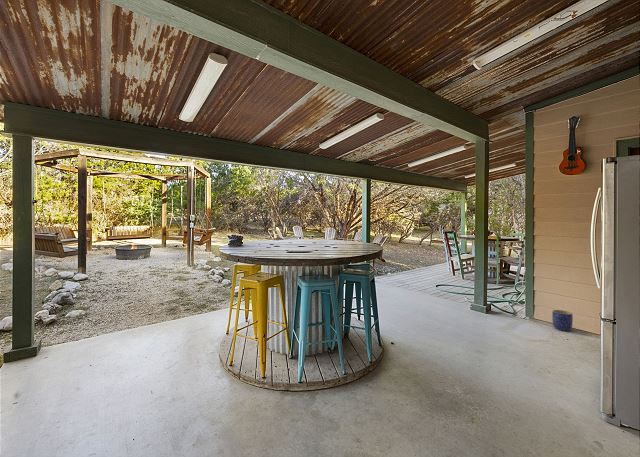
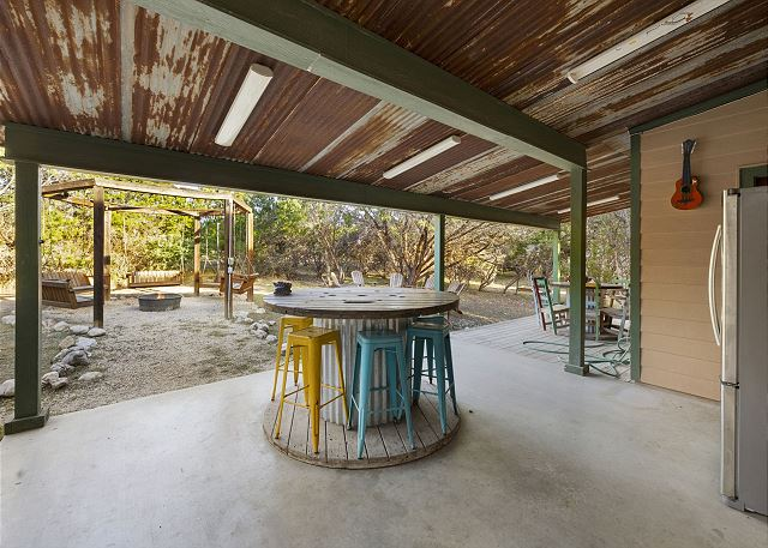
- planter (562, 320)
